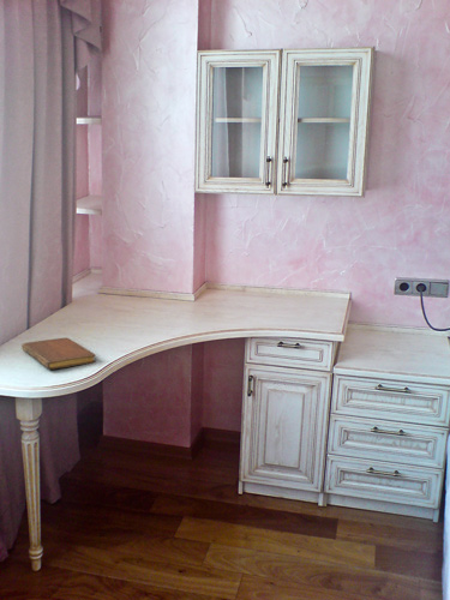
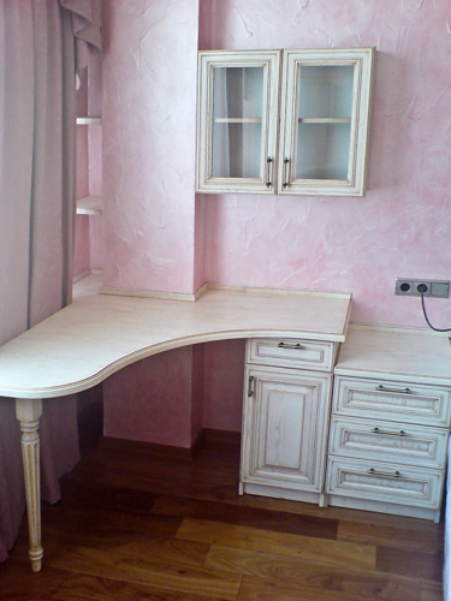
- notebook (58, 352)
